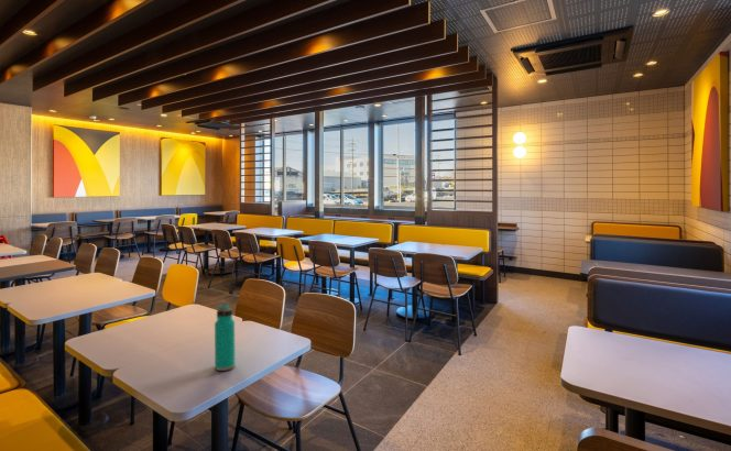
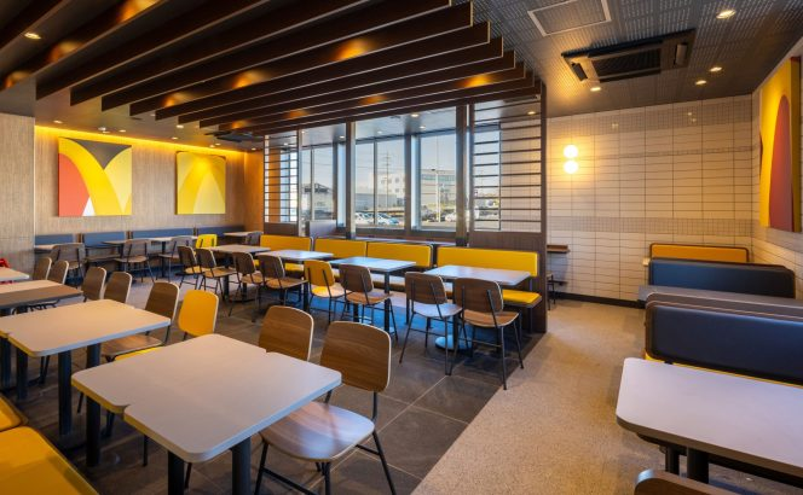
- water bottle (225, 336)
